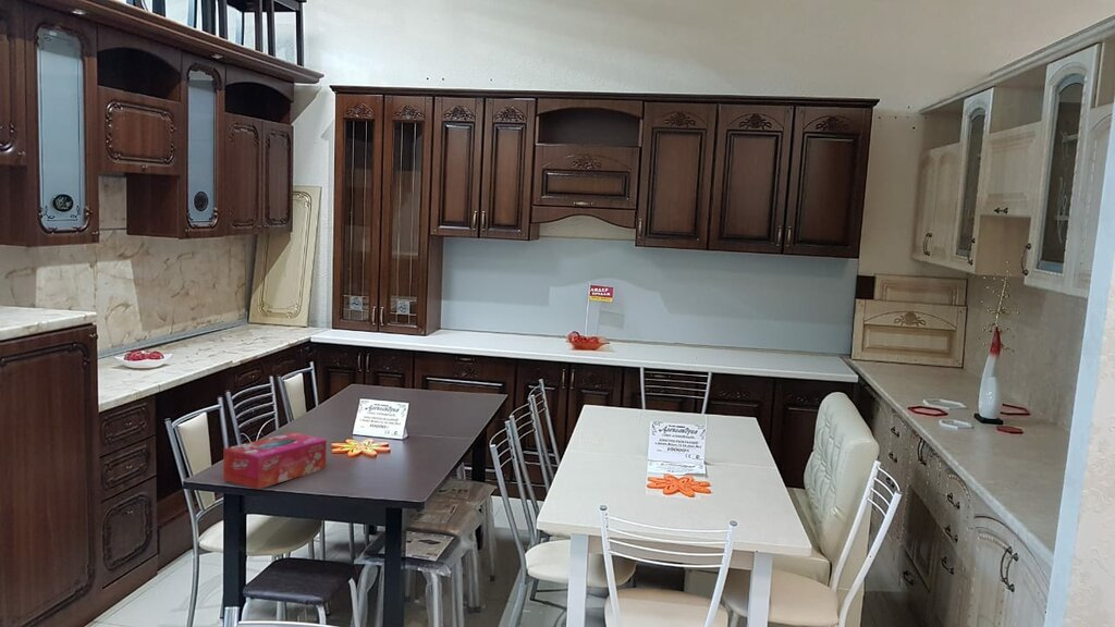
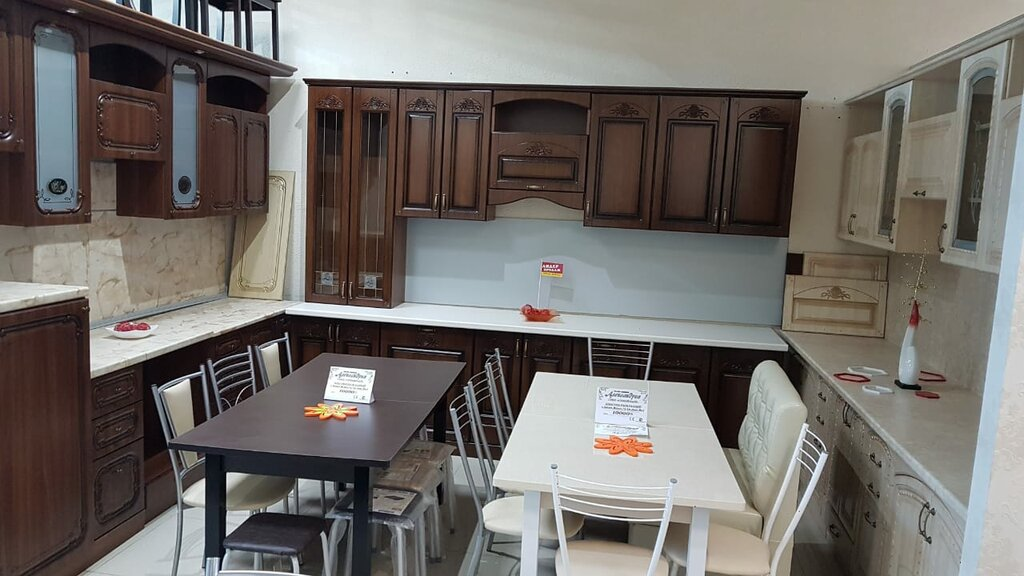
- tissue box (275, 458)
